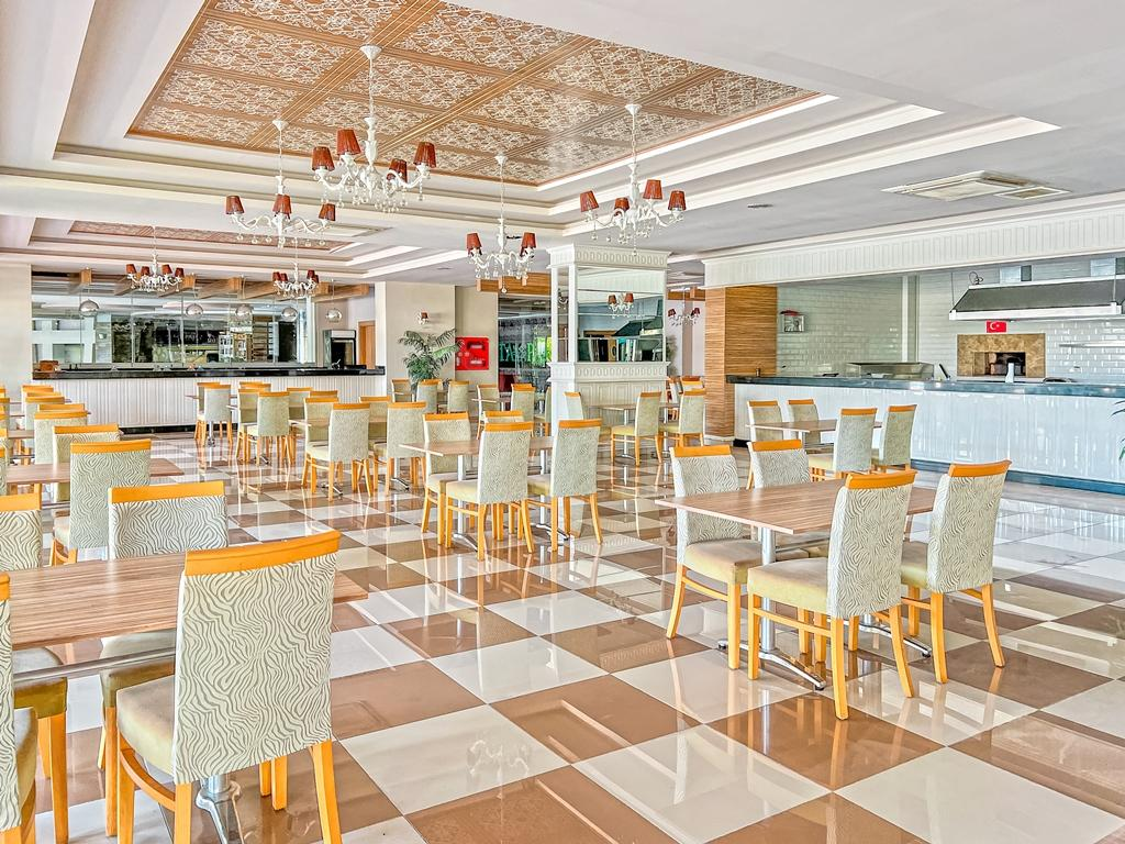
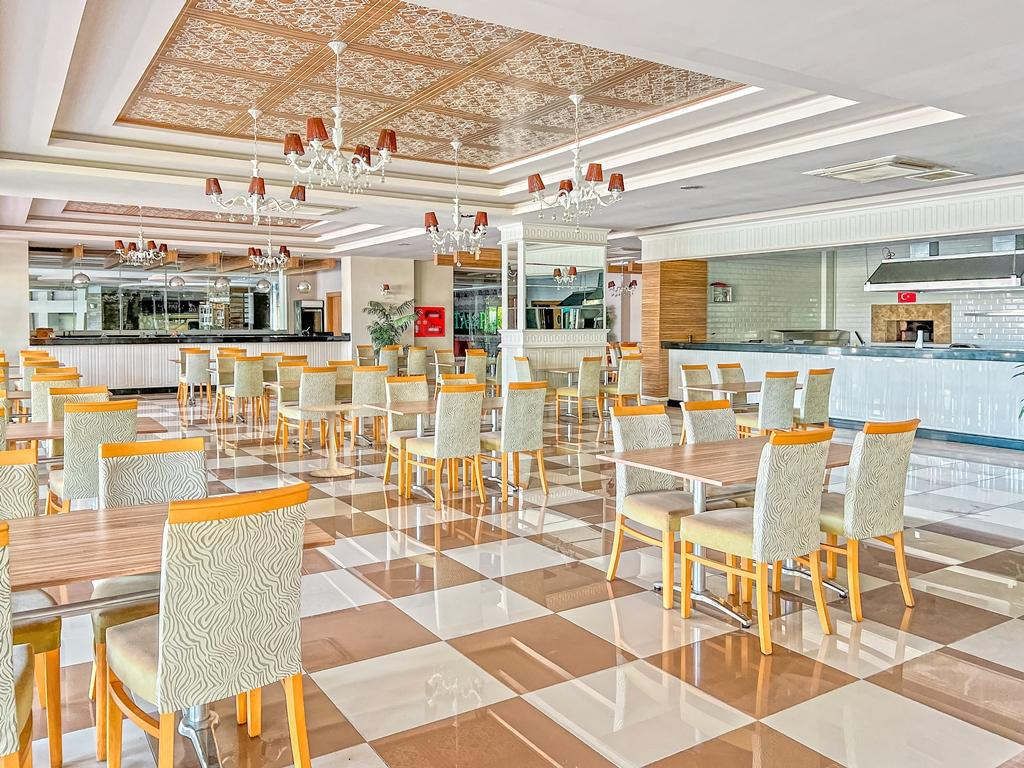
+ side table (331, 440)
